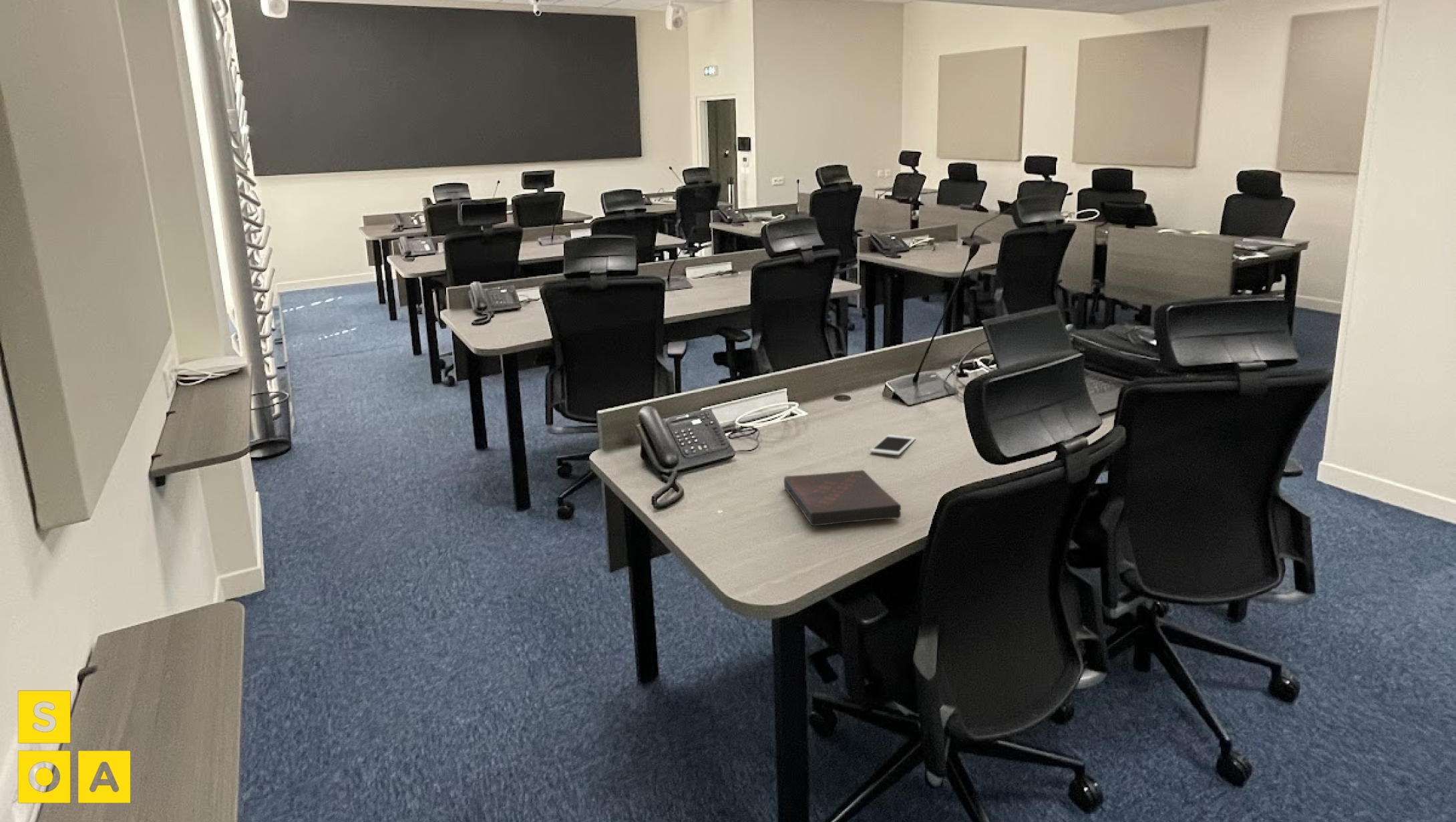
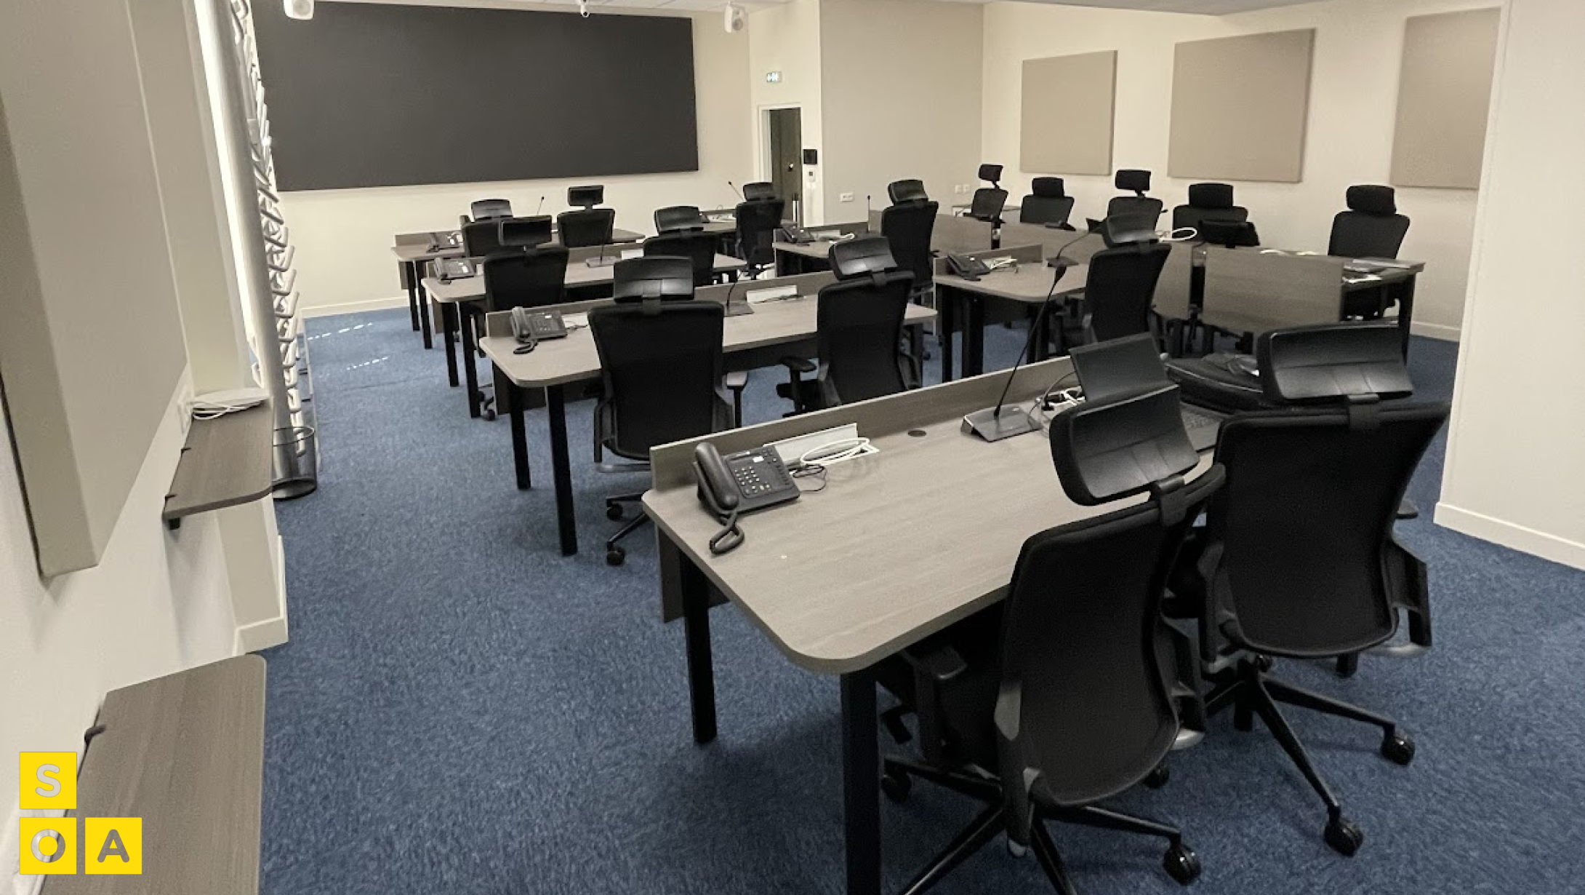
- book (839, 496)
- cell phone (893, 444)
